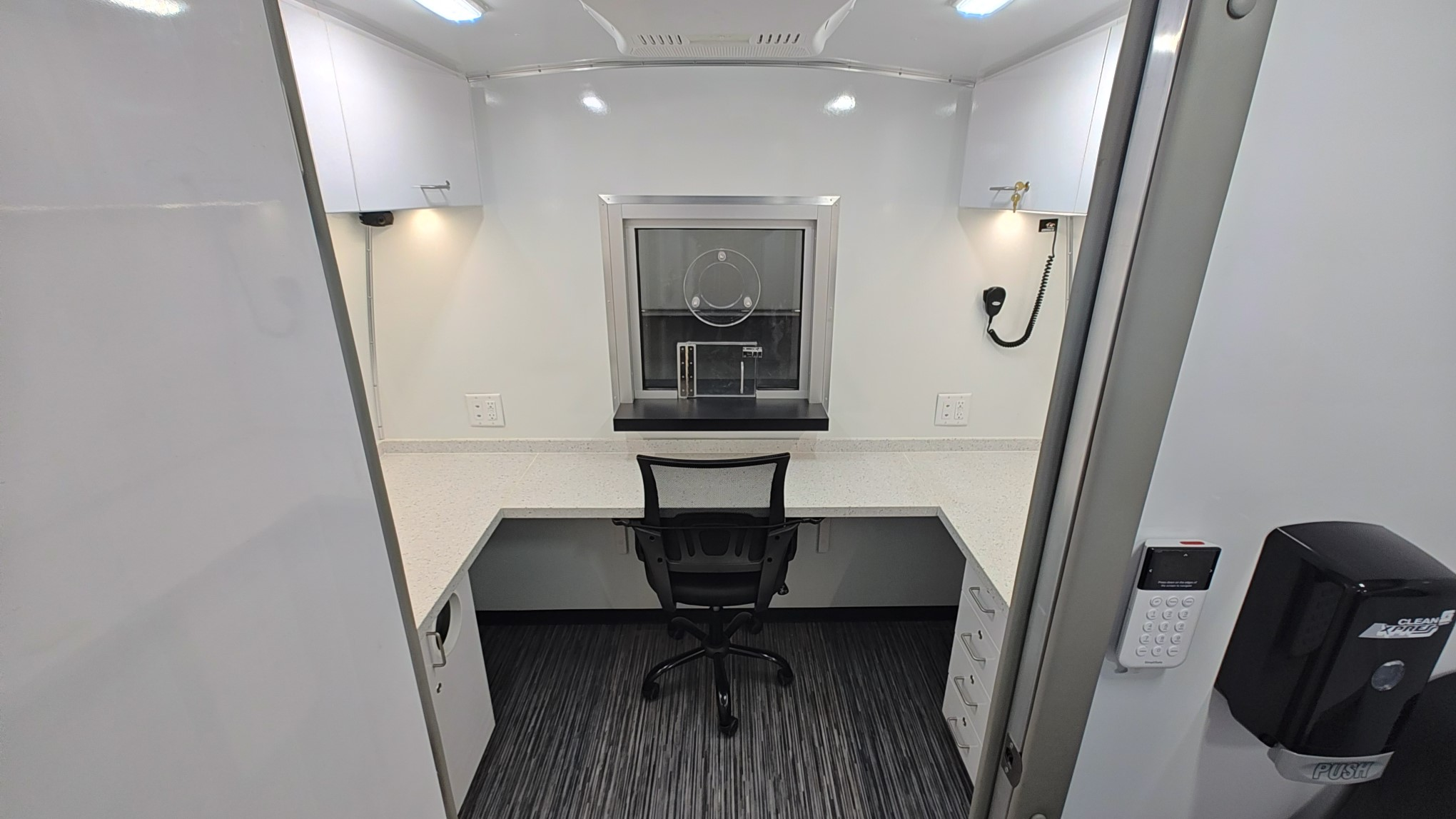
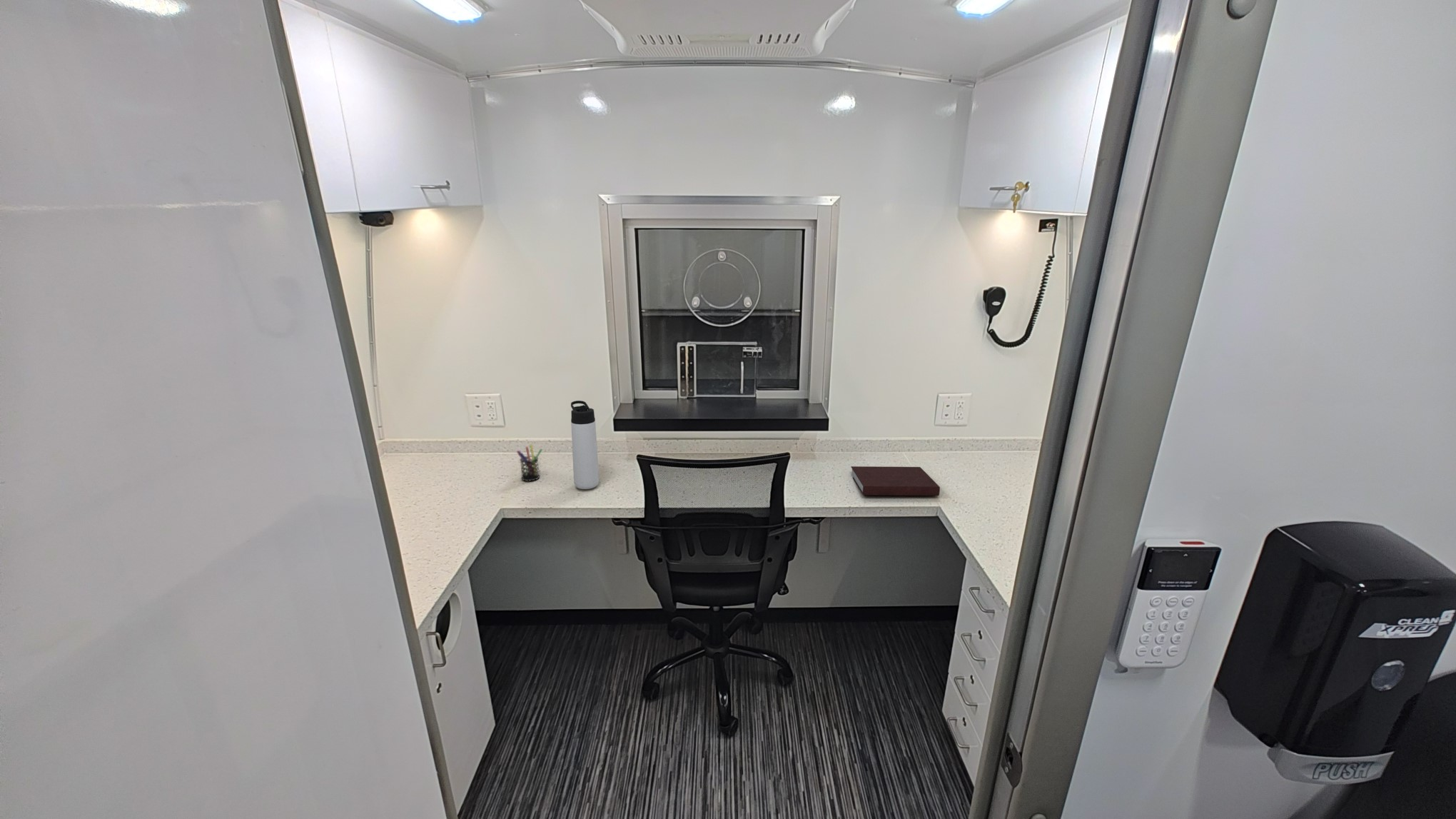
+ thermos bottle (583, 444)
+ pen holder (531, 461)
+ notebook (893, 480)
